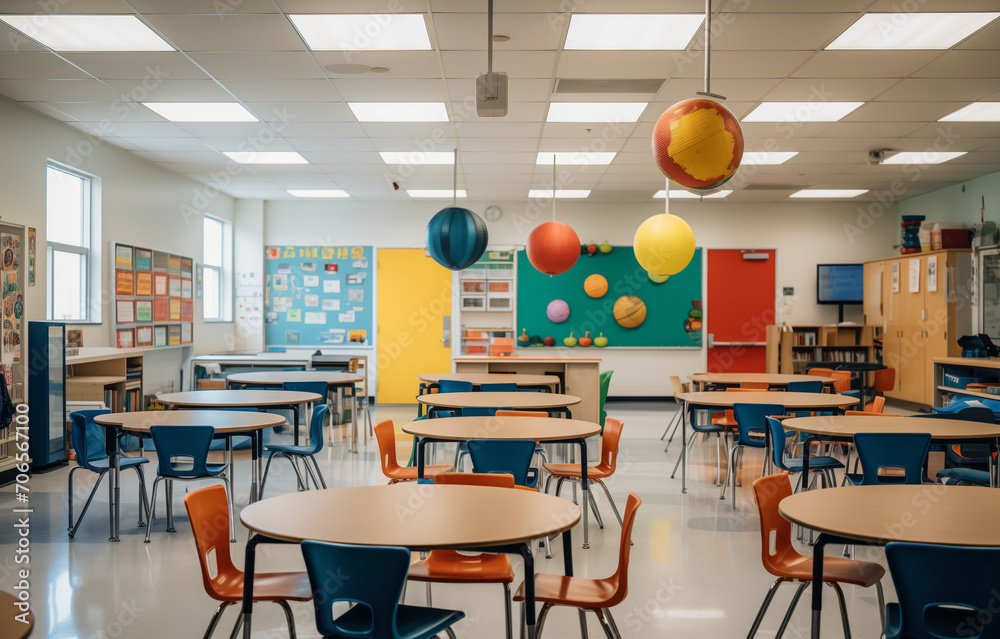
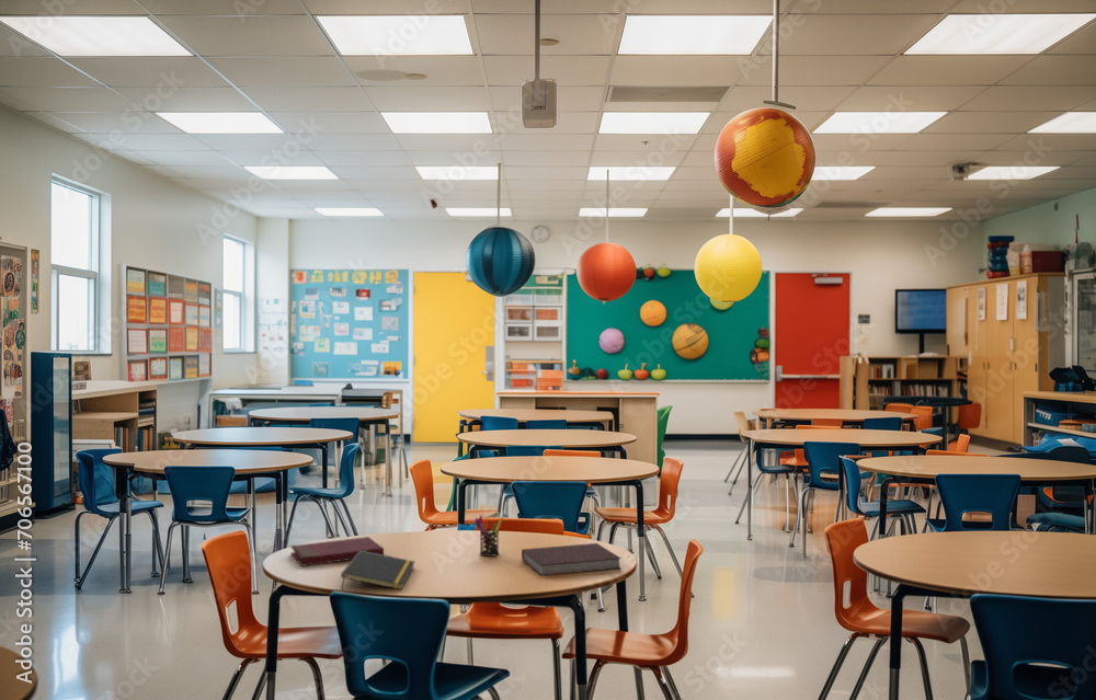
+ book (336, 550)
+ pen holder (489, 535)
+ notebook (570, 558)
+ notepad (379, 569)
